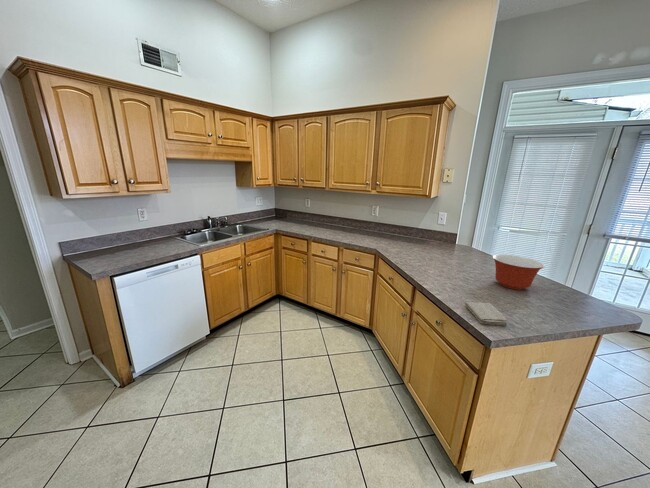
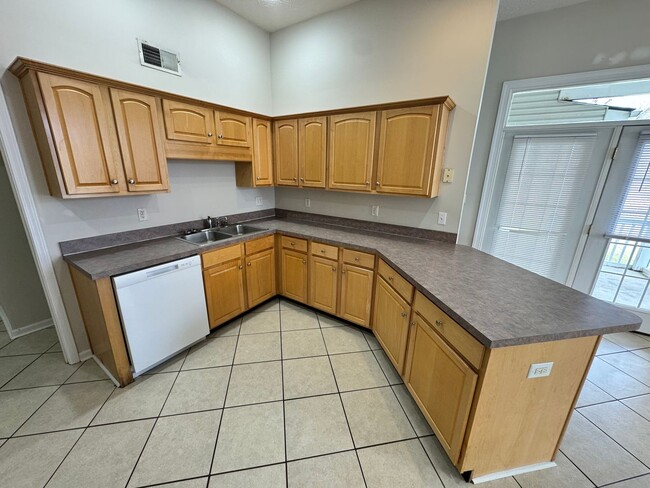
- washcloth (485, 312)
- mixing bowl (514, 273)
